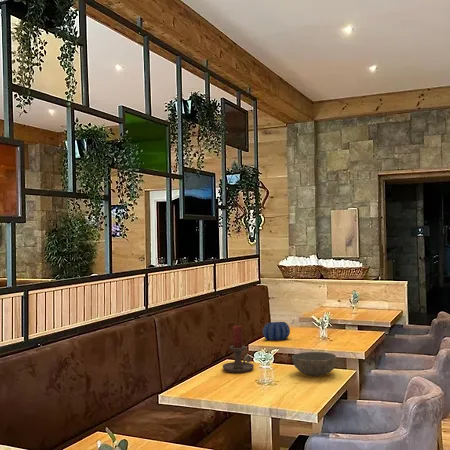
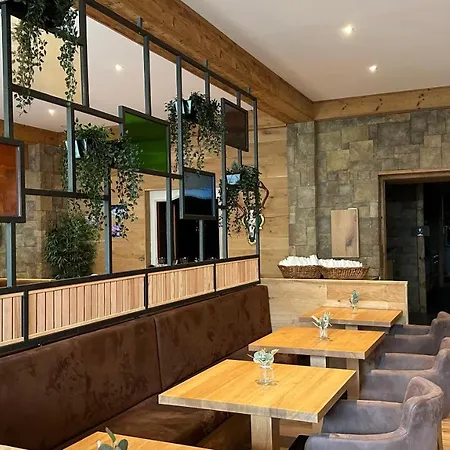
- bowl (314, 364)
- candle holder (240, 346)
- decorative bowl (276, 330)
